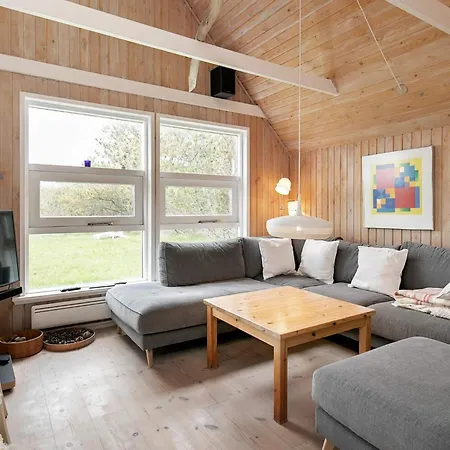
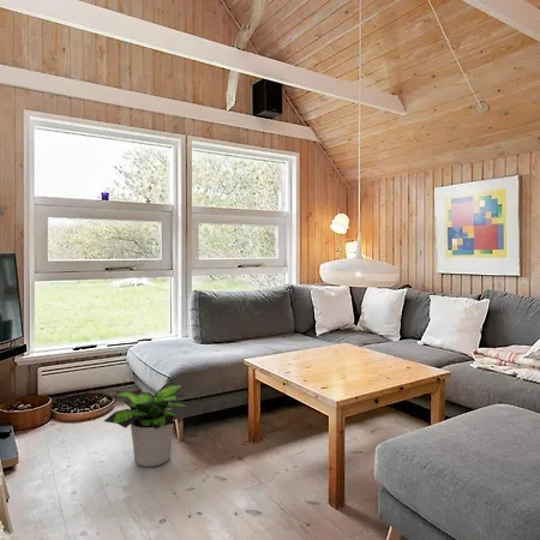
+ potted plant (146, 426)
